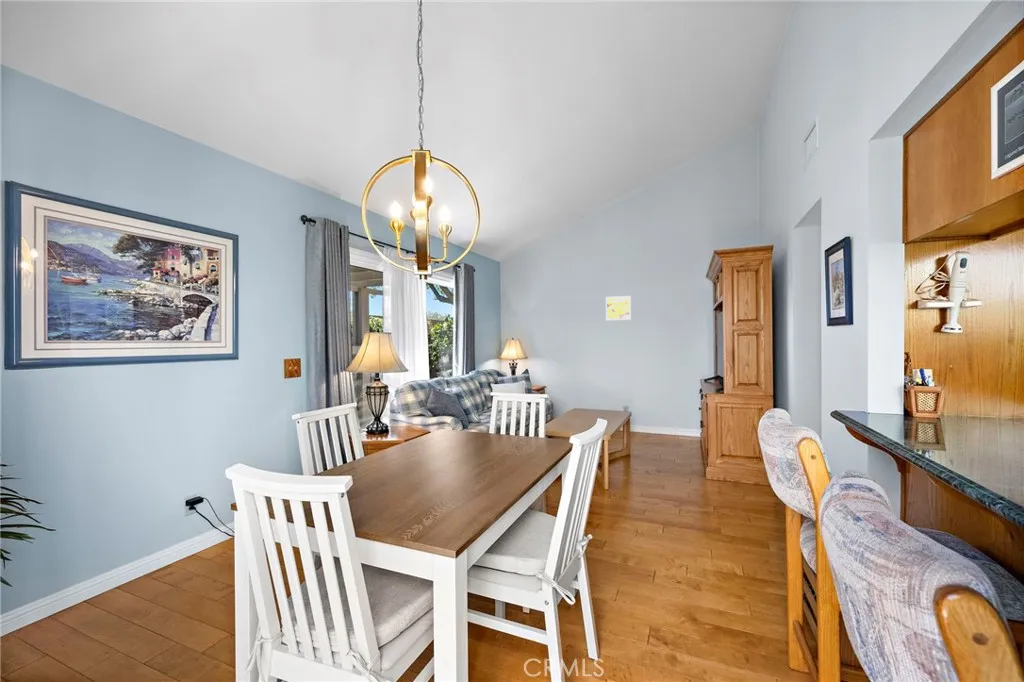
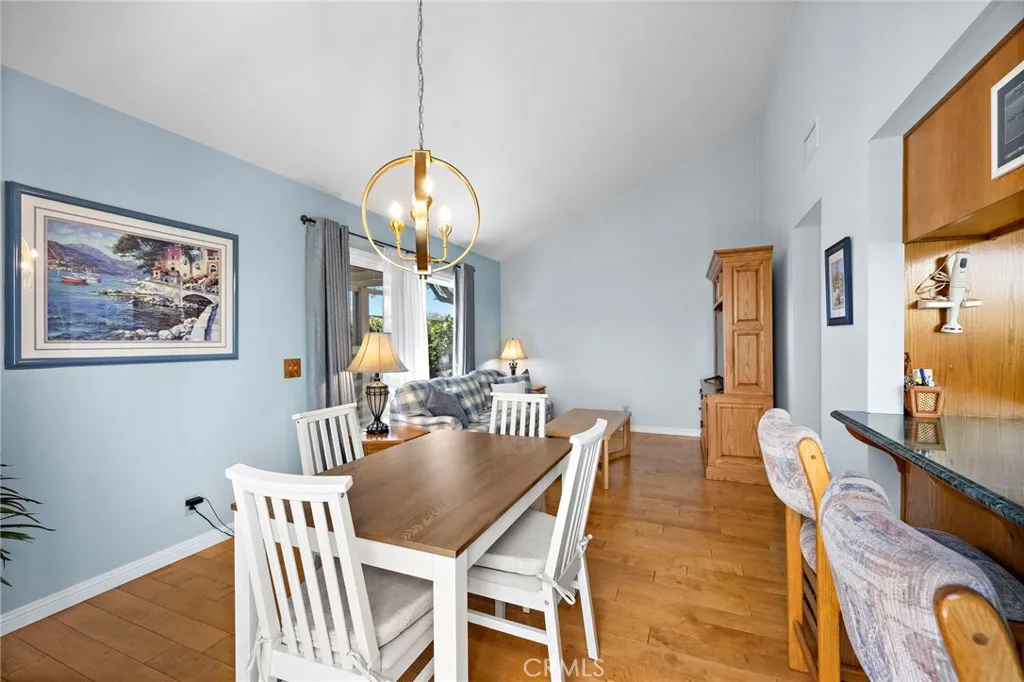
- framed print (618, 308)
